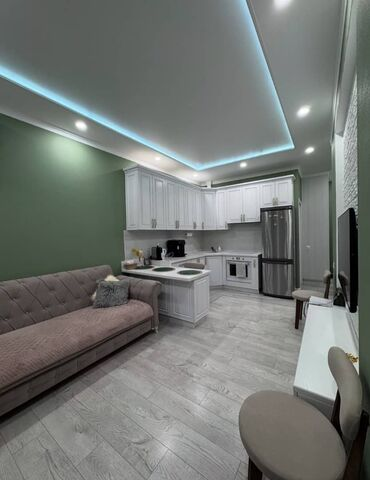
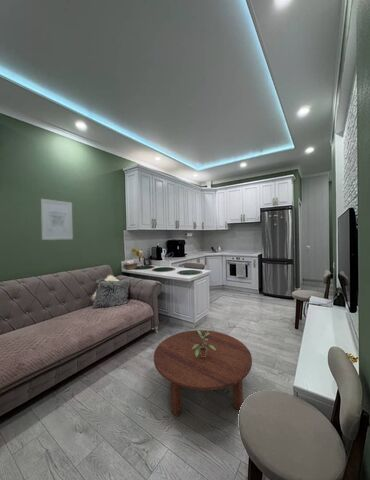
+ coffee table (202, 369)
+ potted plant (203, 343)
+ wall art (57, 220)
